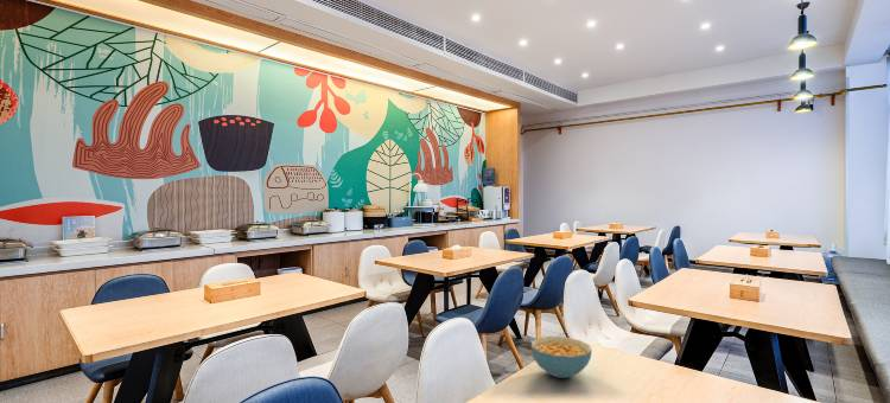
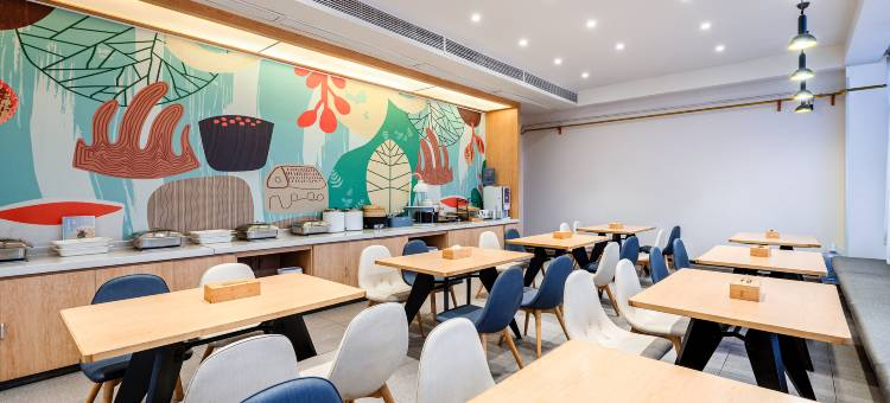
- cereal bowl (560, 359)
